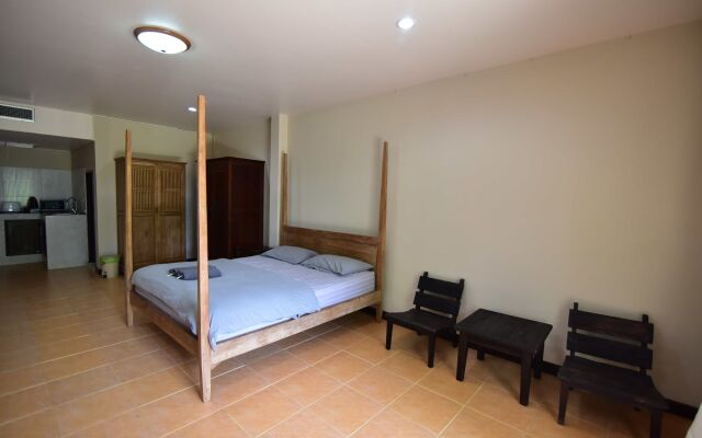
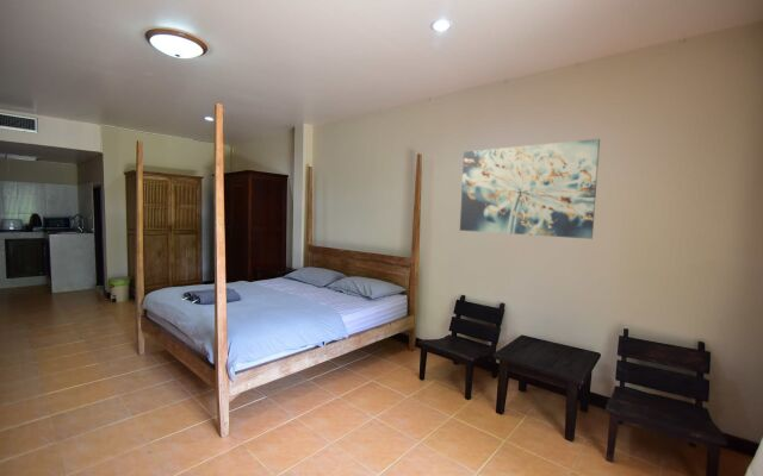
+ wall art (521, 190)
